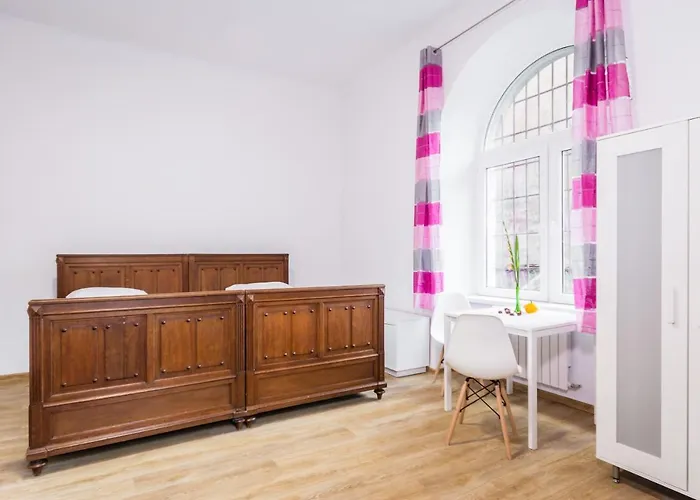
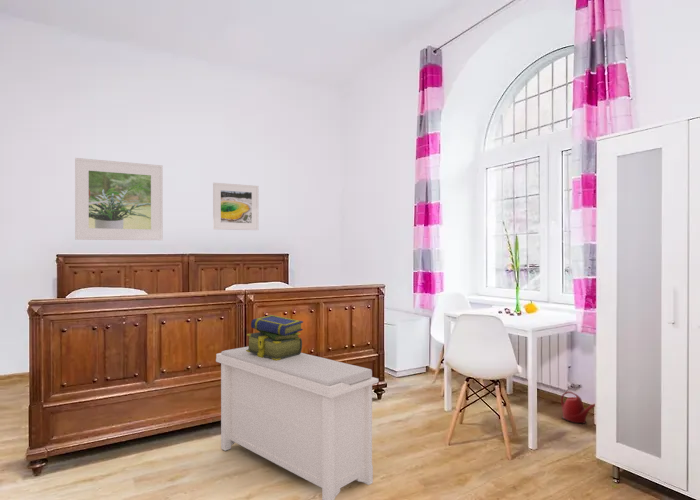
+ stack of books (276, 335)
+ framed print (120, 200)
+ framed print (236, 207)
+ watering can (580, 407)
+ bench (290, 411)
